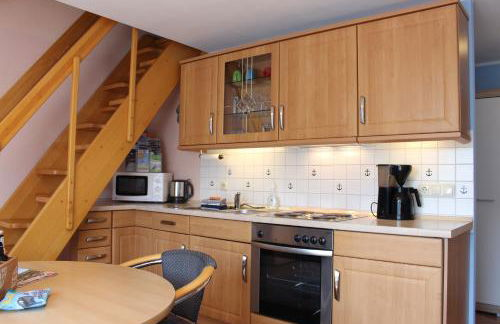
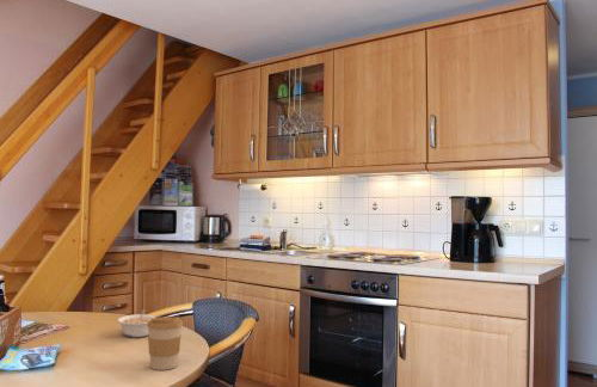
+ legume (136, 324)
+ coffee cup (164, 340)
